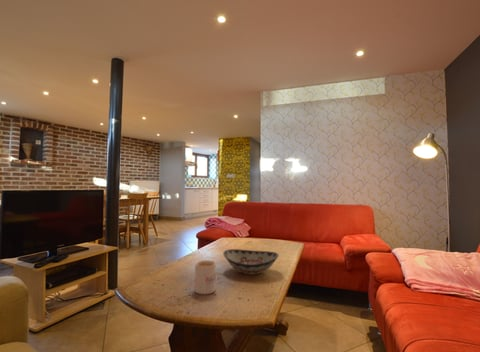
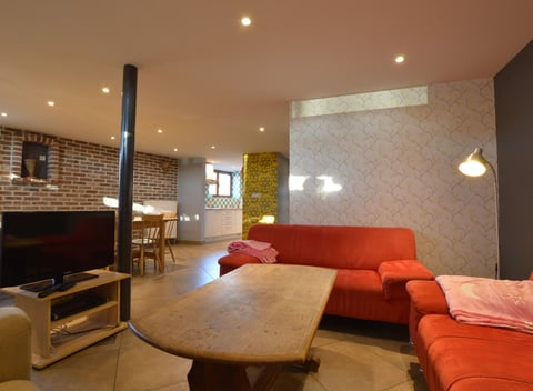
- mug (206, 275)
- decorative bowl (250, 262)
